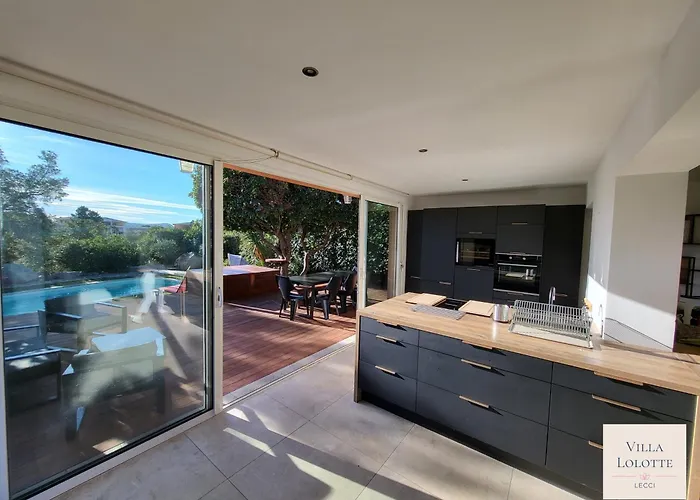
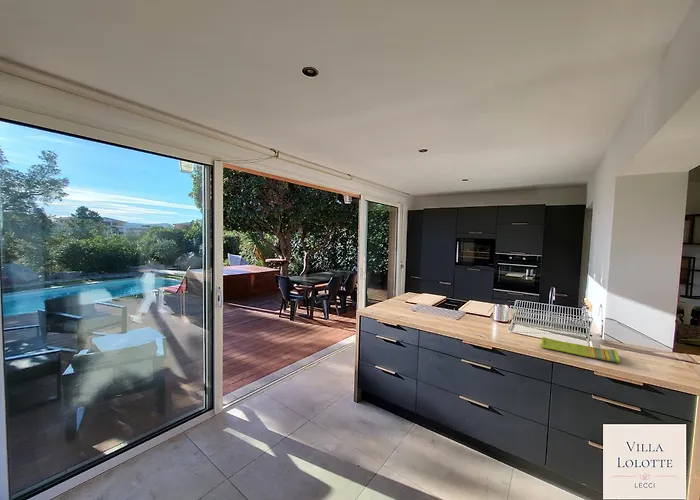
+ dish towel (577, 348)
